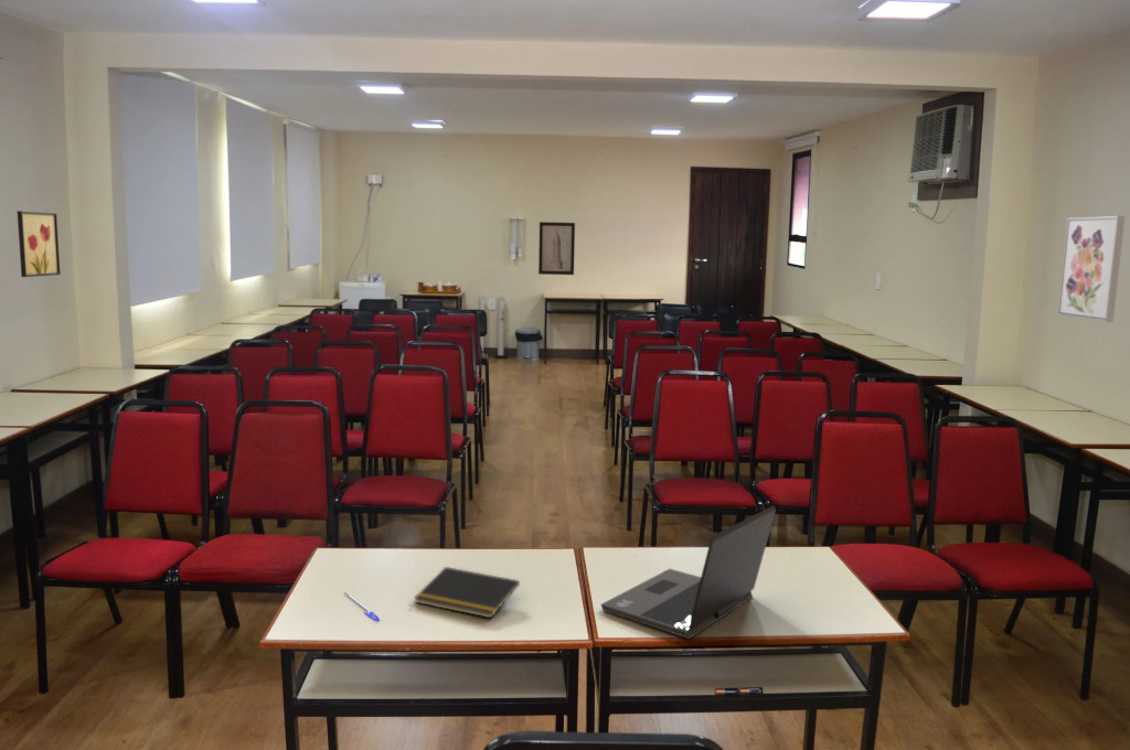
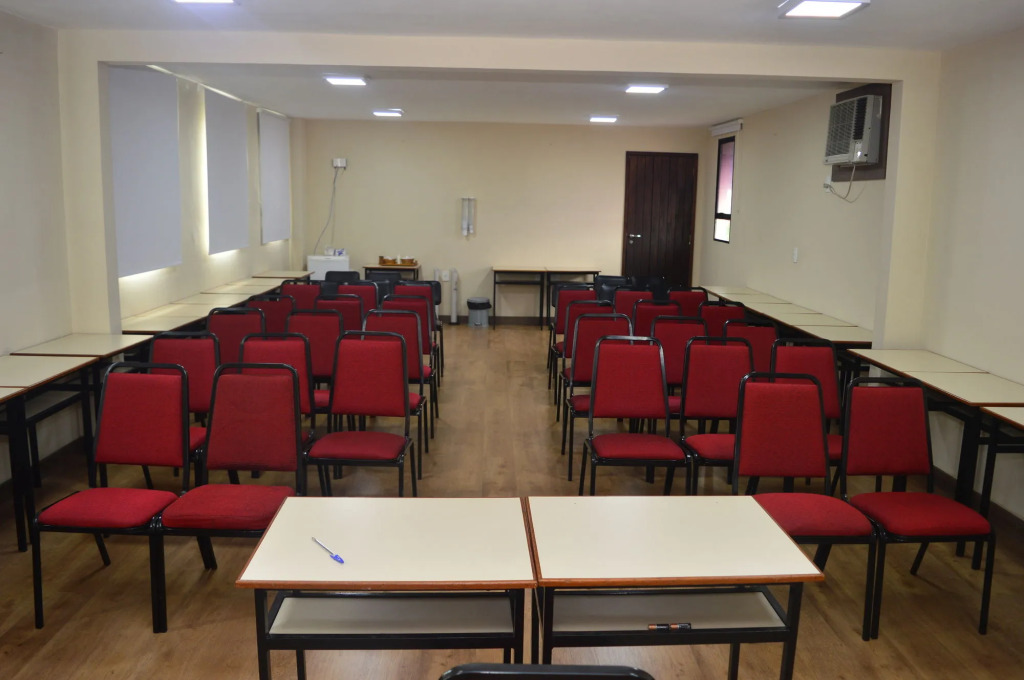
- wall art (1089, 268)
- wall art (556, 248)
- notepad (467, 591)
- wall art (38, 244)
- laptop (684, 572)
